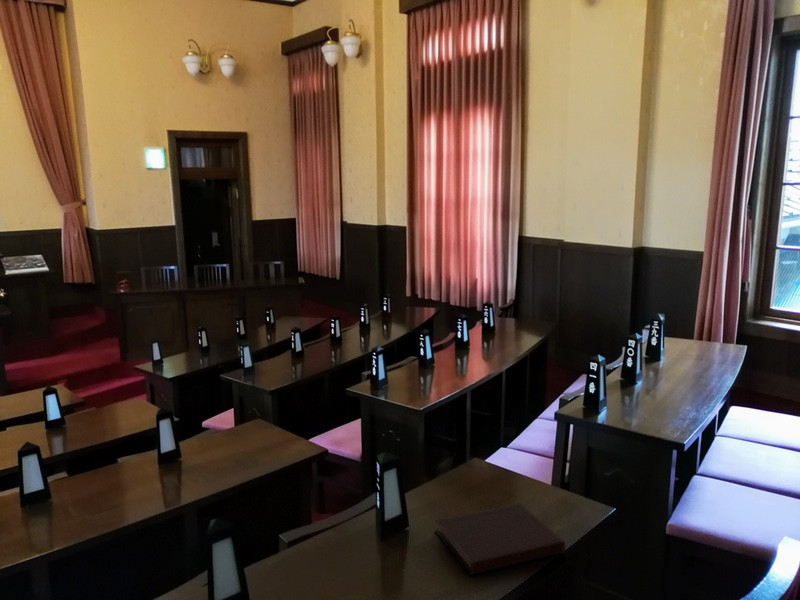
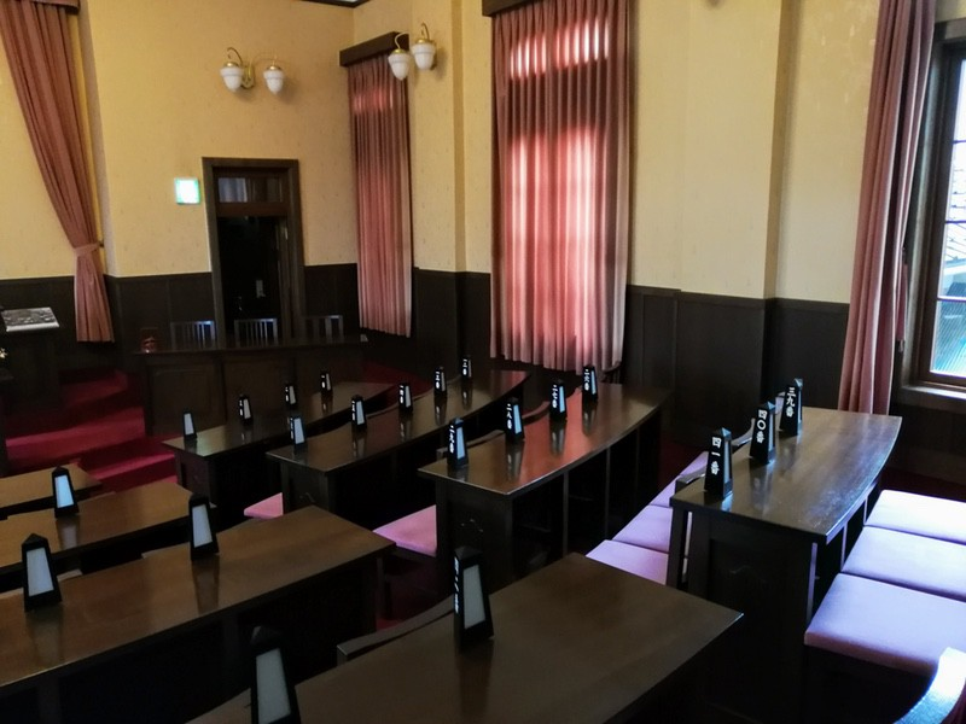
- notebook (497, 536)
